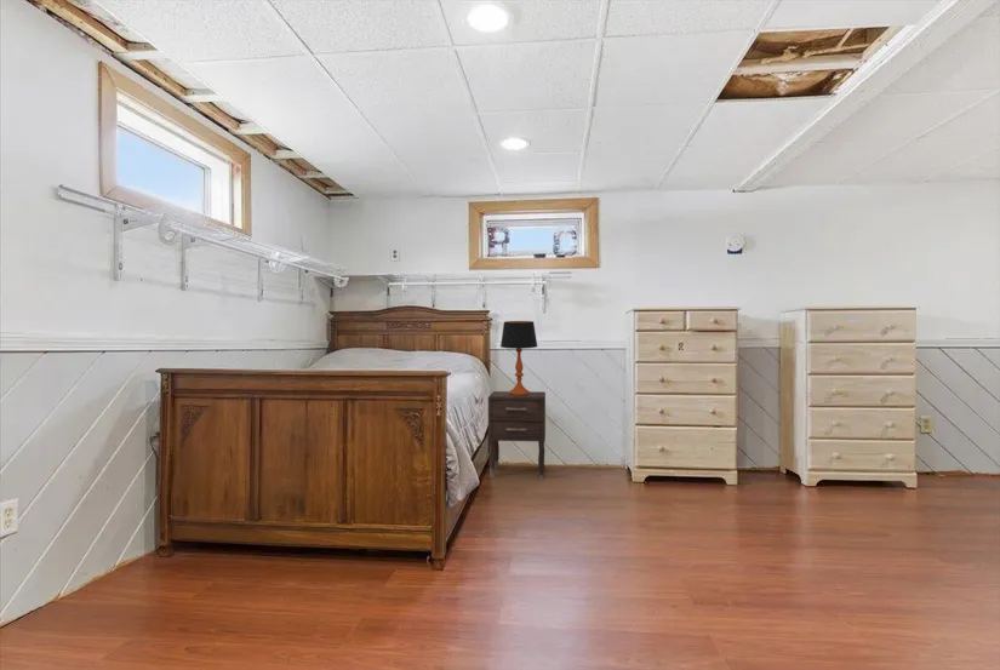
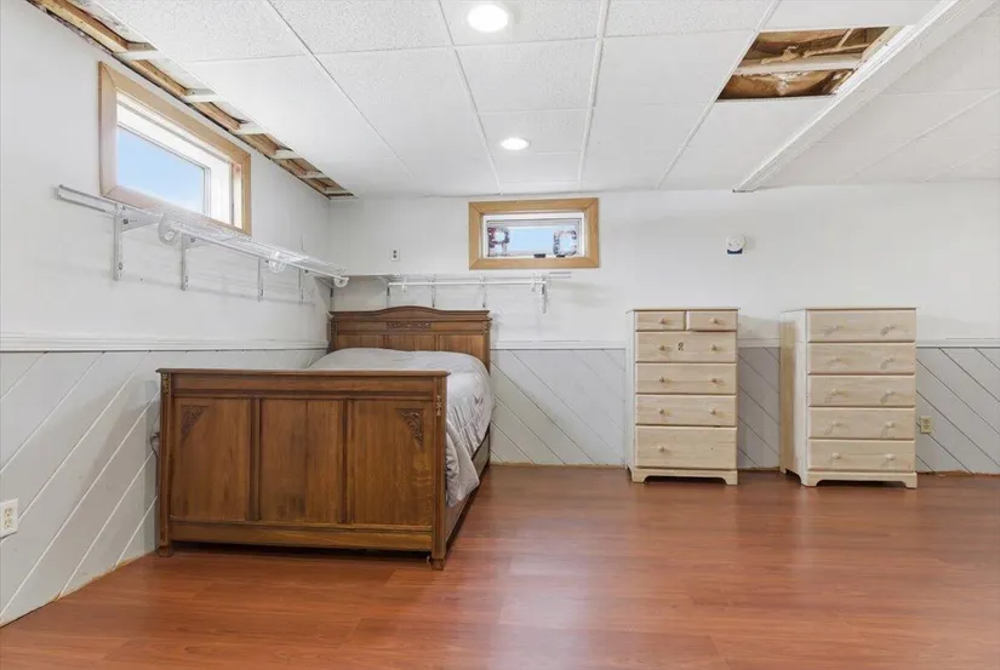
- table lamp (519, 357)
- nightstand (518, 434)
